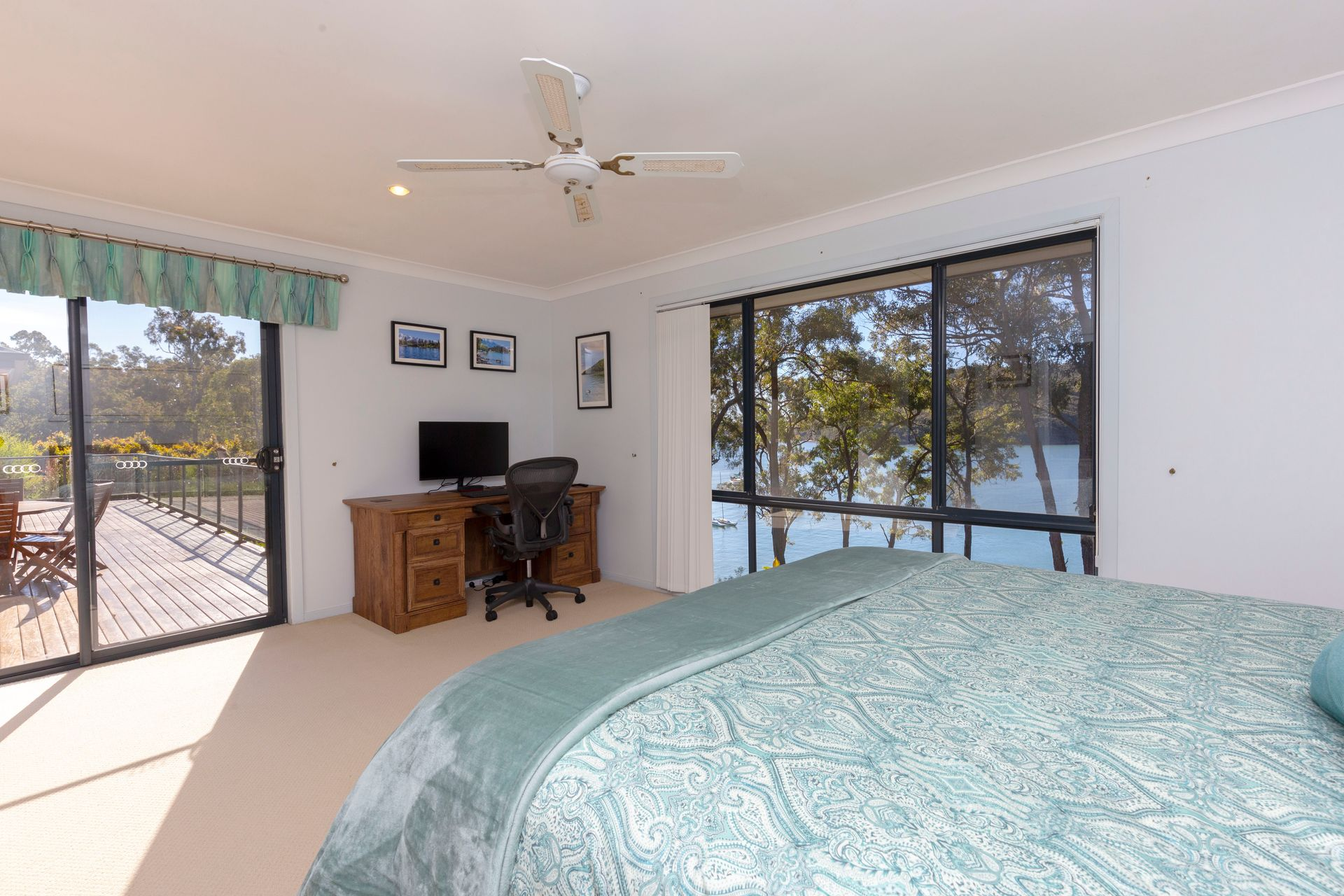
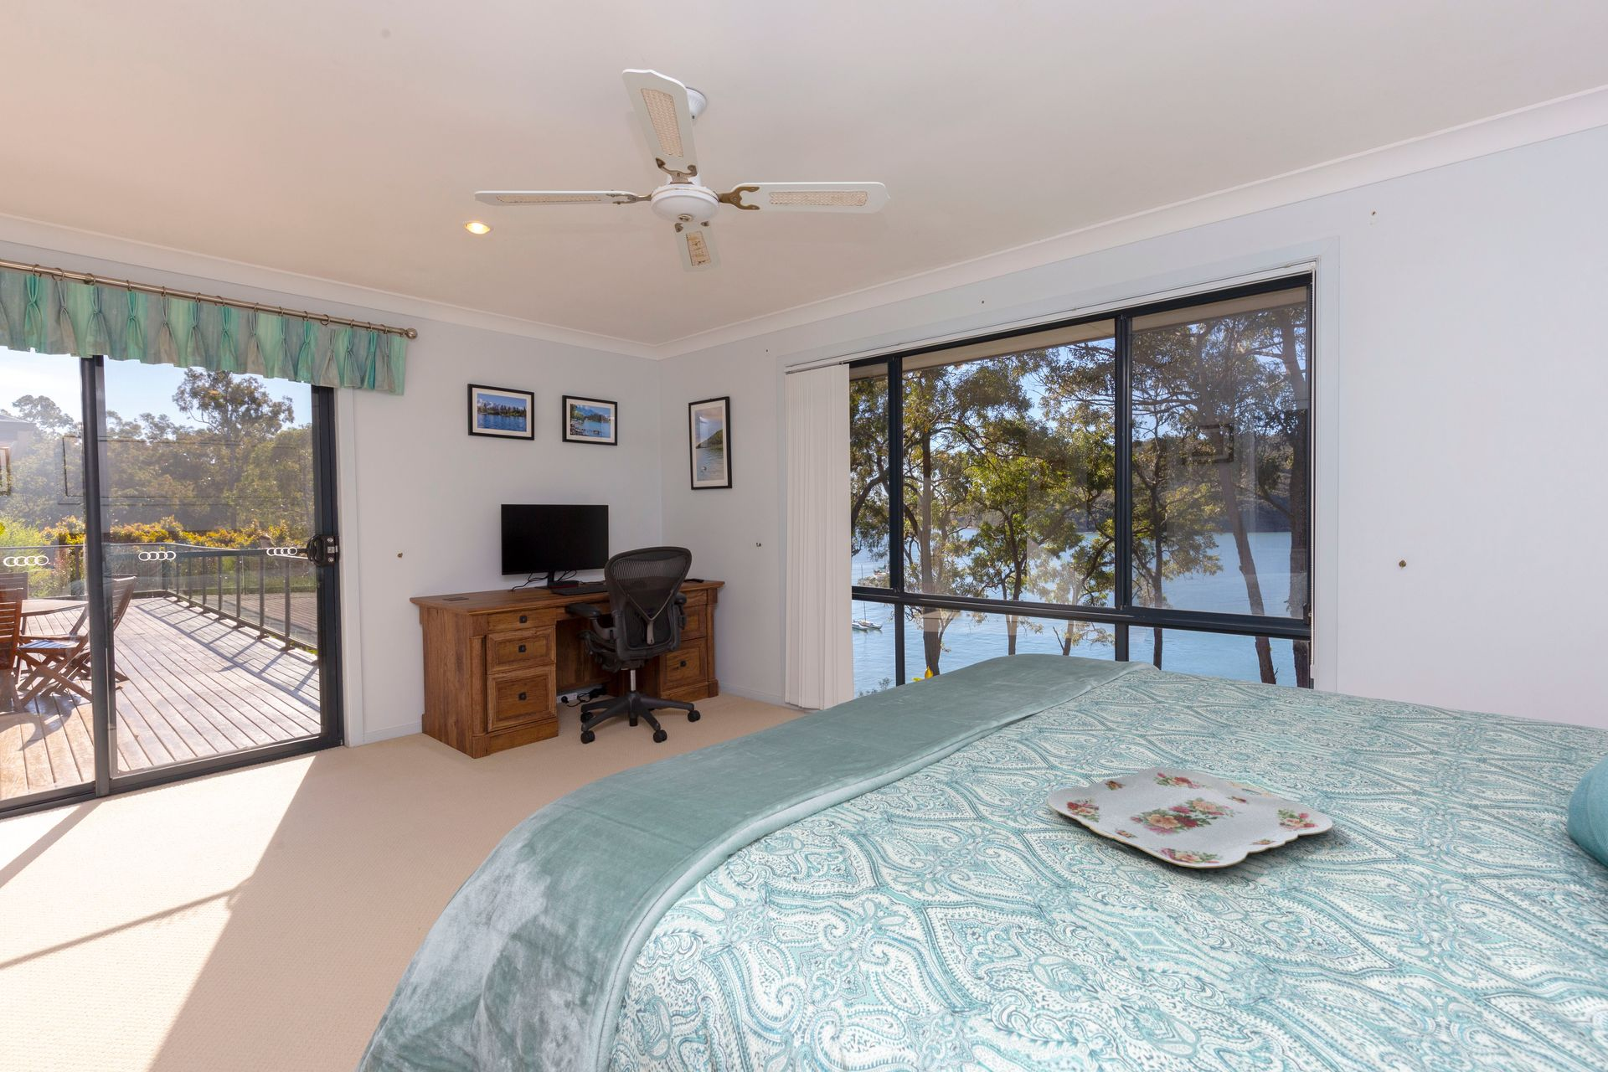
+ serving tray (1183, 812)
